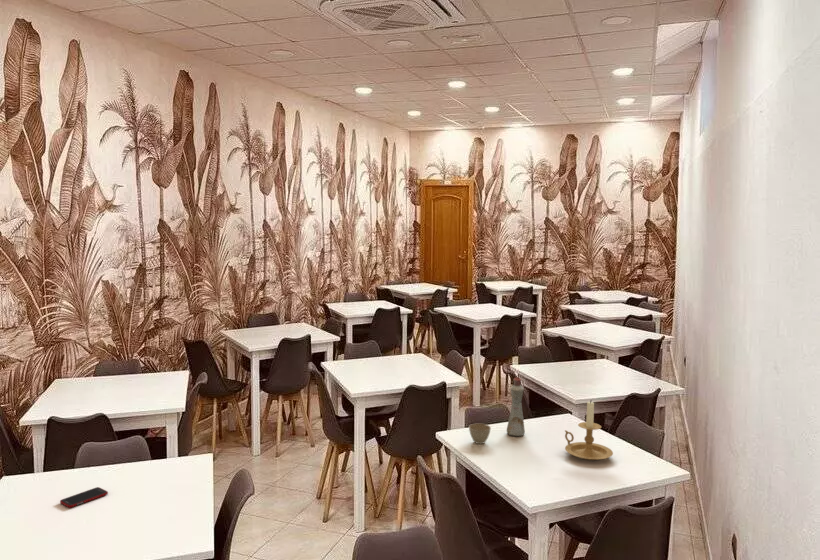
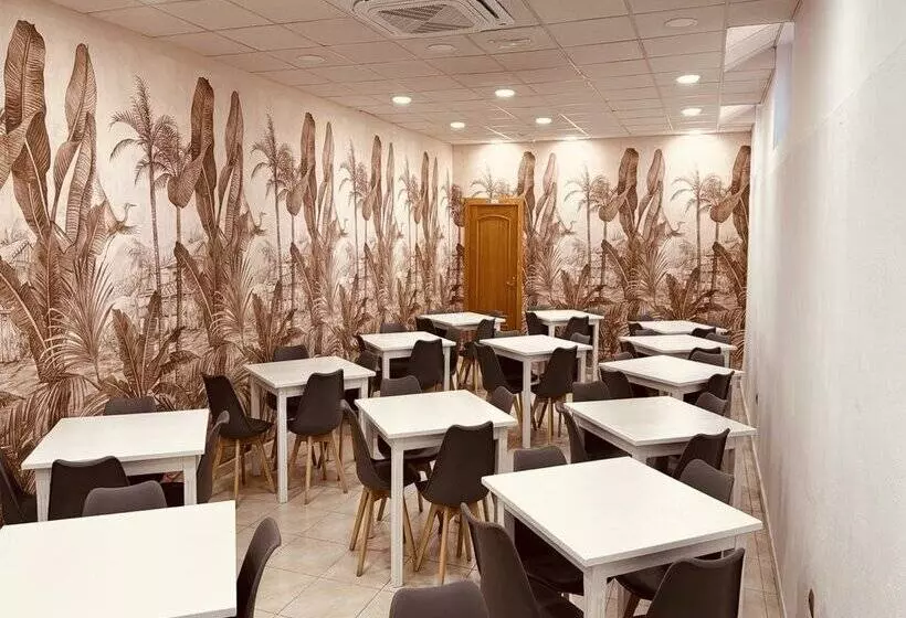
- cell phone (84, 497)
- candle holder (589, 428)
- flower pot (479, 434)
- bottle (516, 405)
